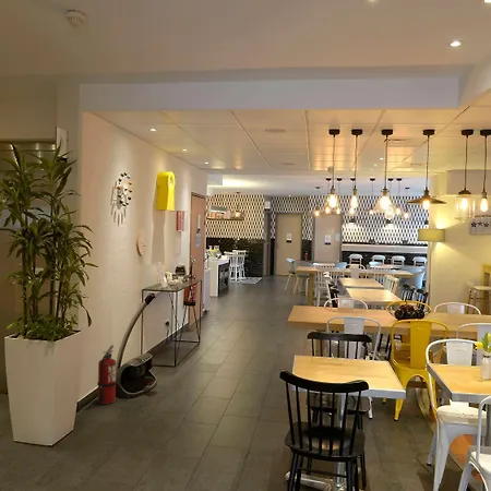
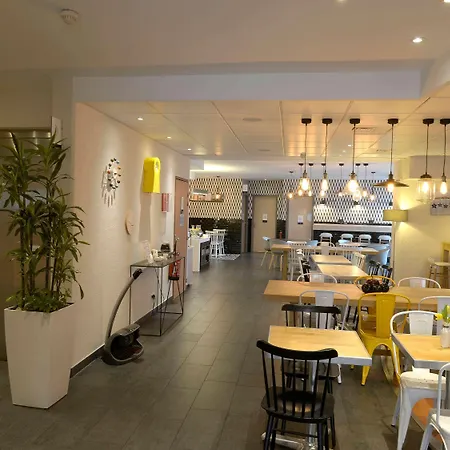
- fire extinguisher (106, 374)
